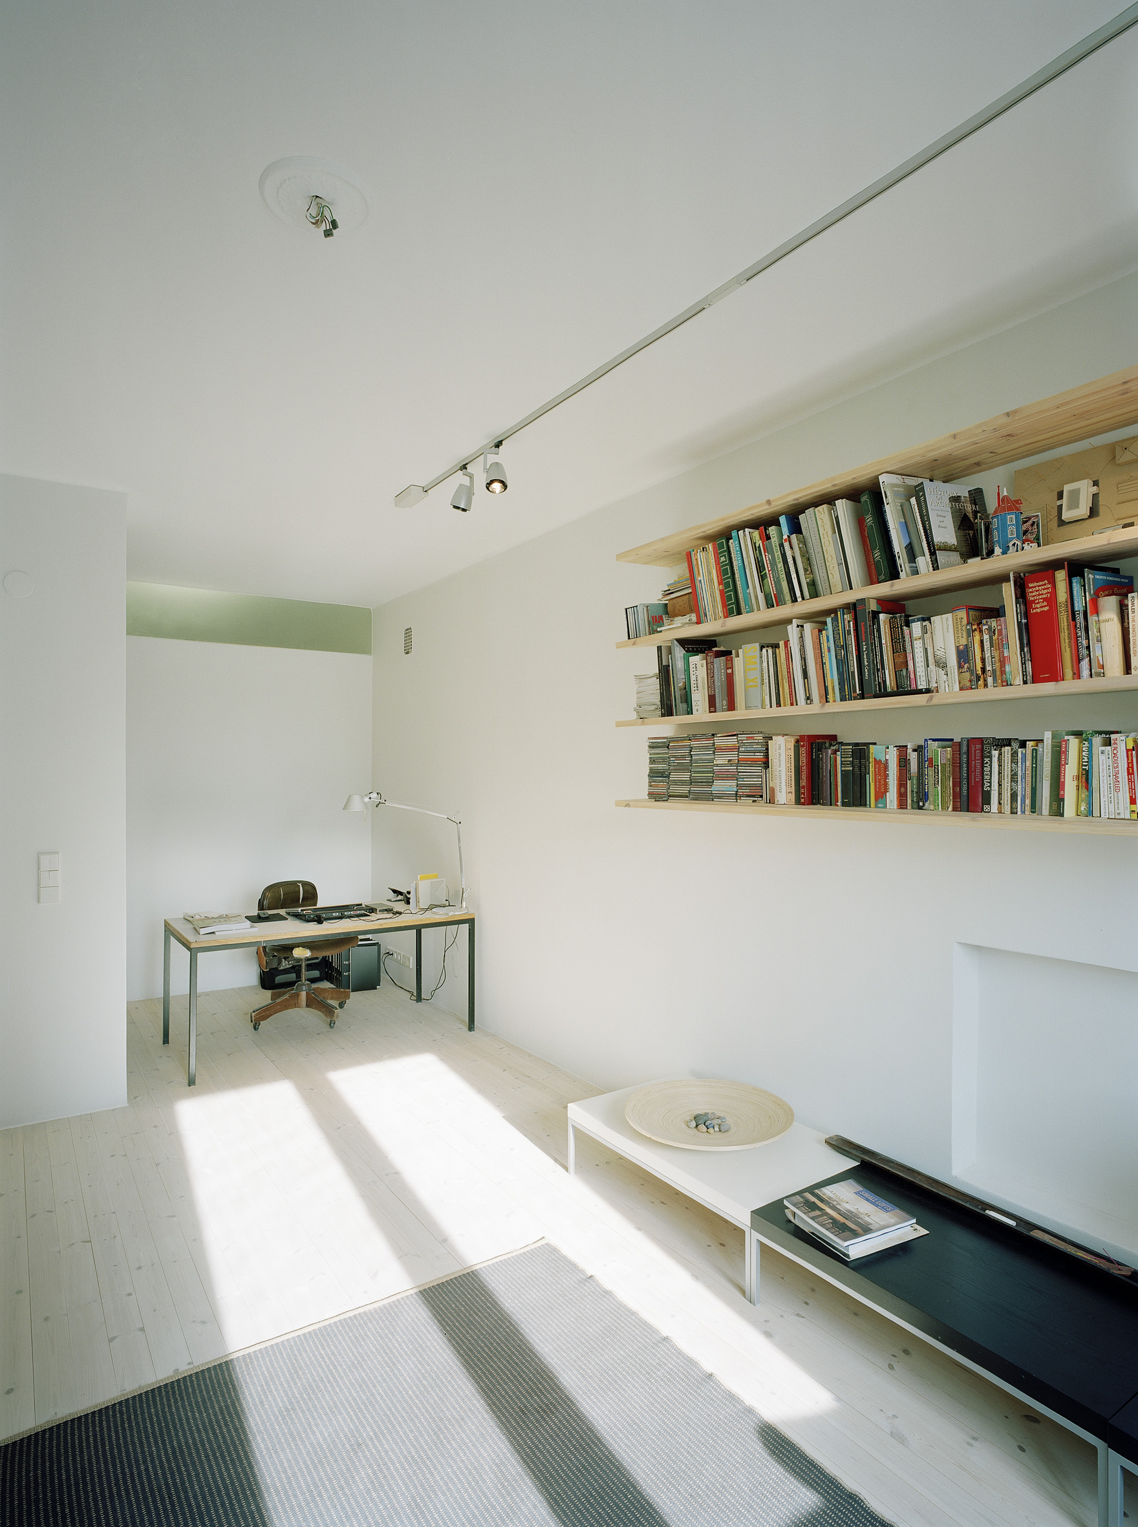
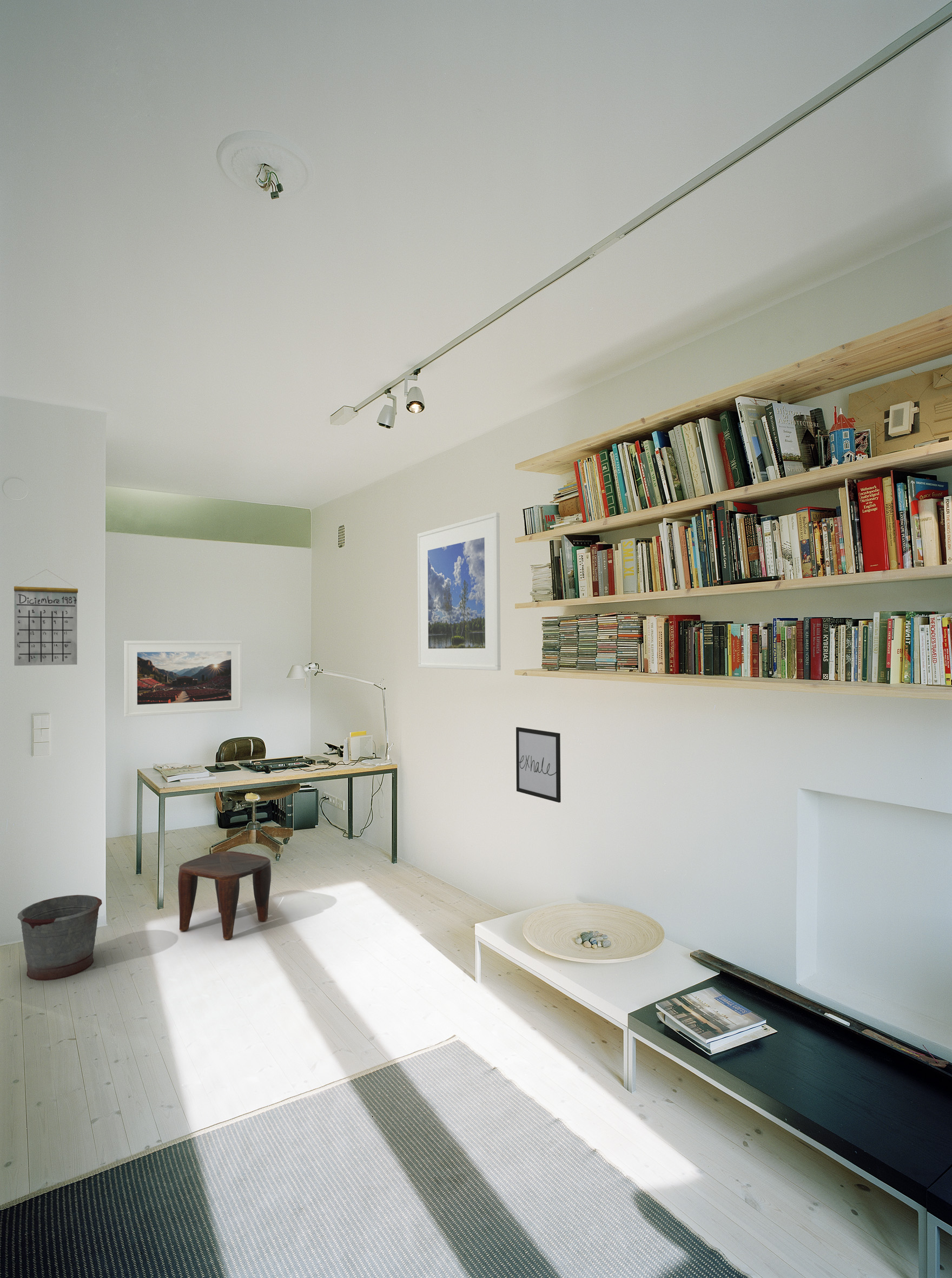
+ calendar (47, 617)
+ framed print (186, 677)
+ wall art (537, 763)
+ stool (225, 893)
+ bucket (61, 937)
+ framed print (455, 596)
